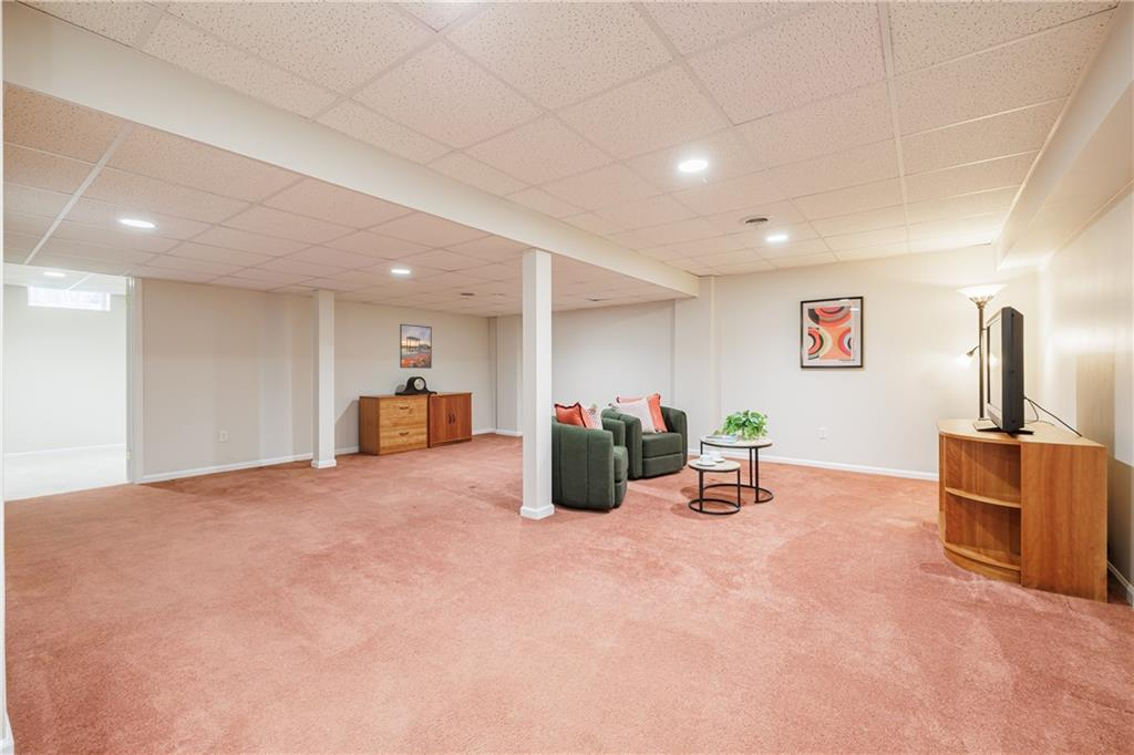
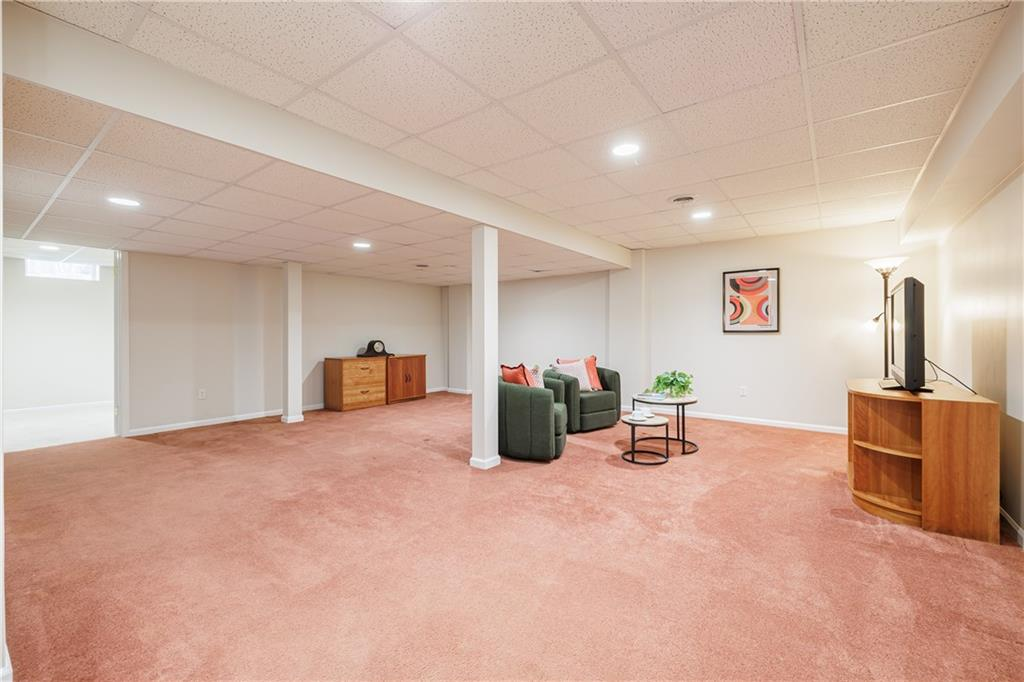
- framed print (415, 347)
